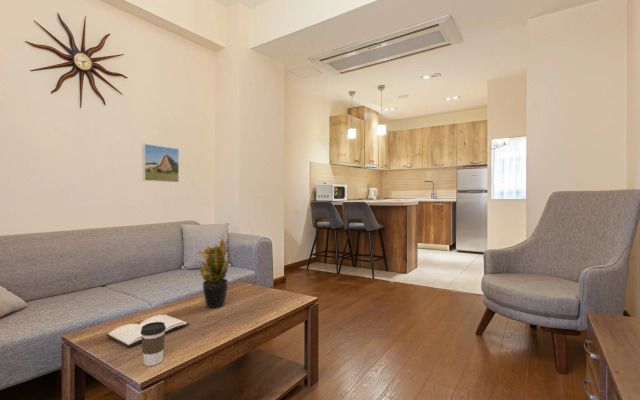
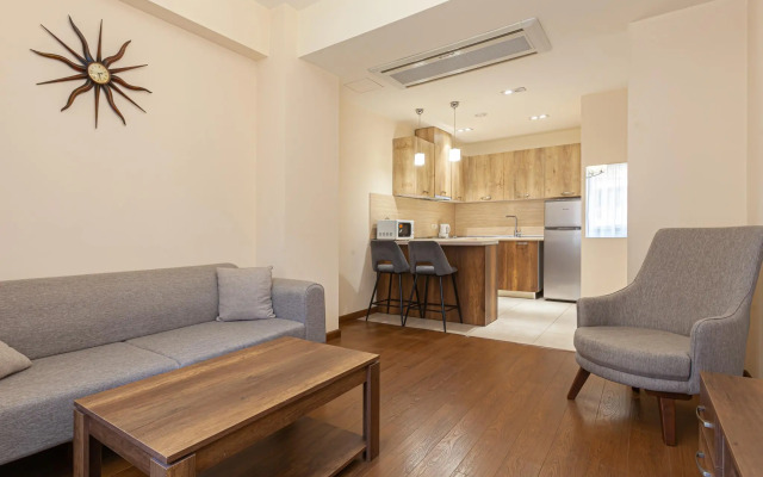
- potted plant (213, 271)
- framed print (161, 164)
- book (148, 323)
- coffee cup (153, 343)
